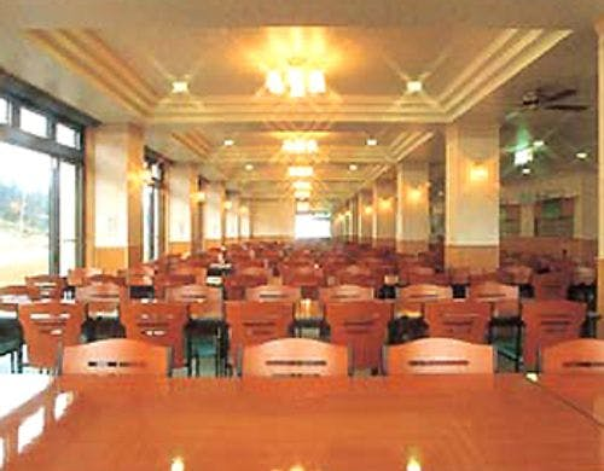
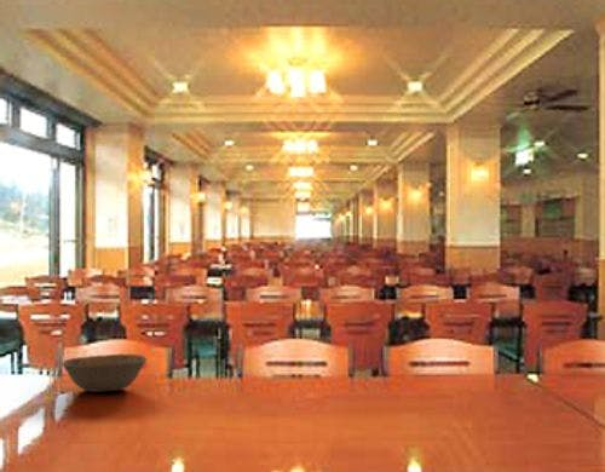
+ bowl (104, 373)
